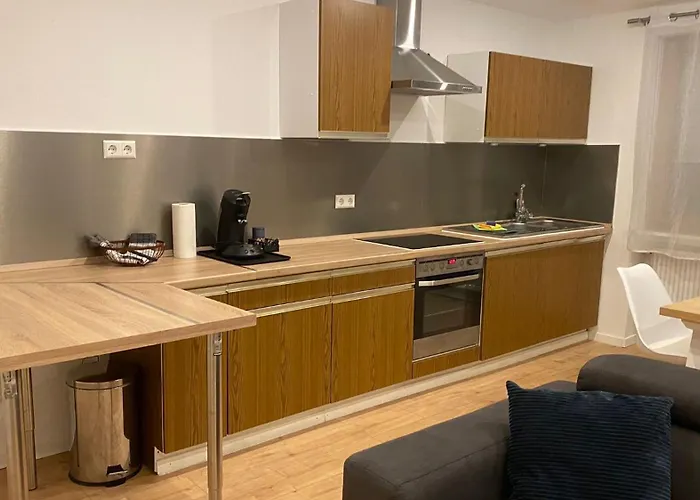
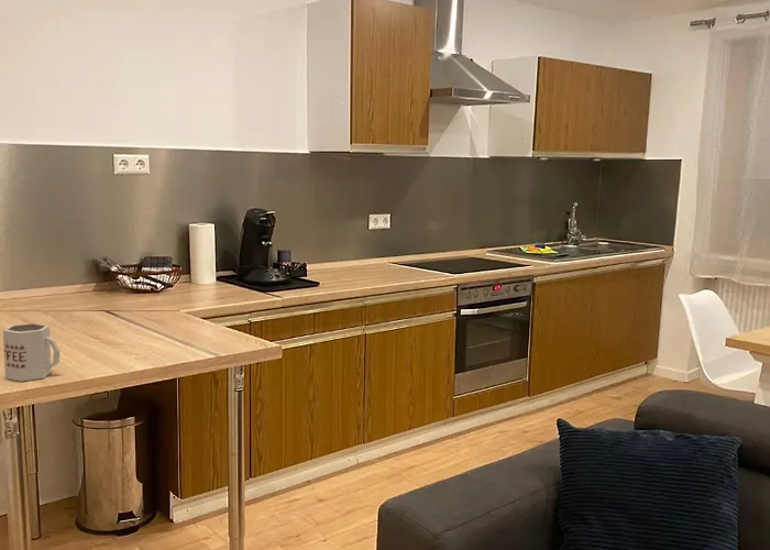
+ mug (30, 351)
